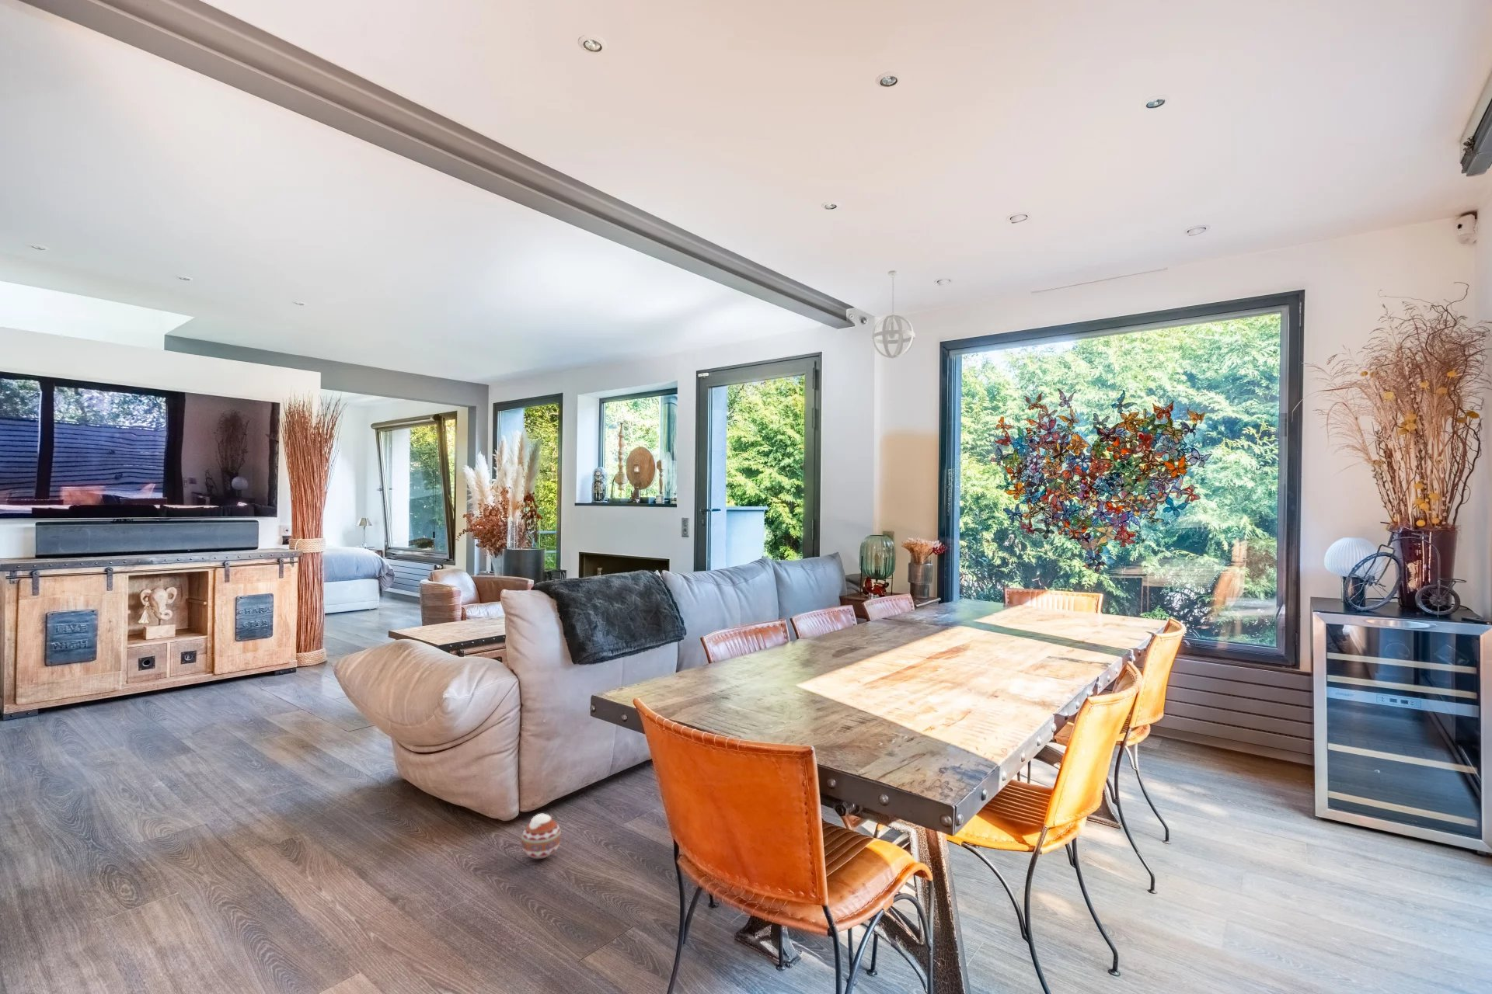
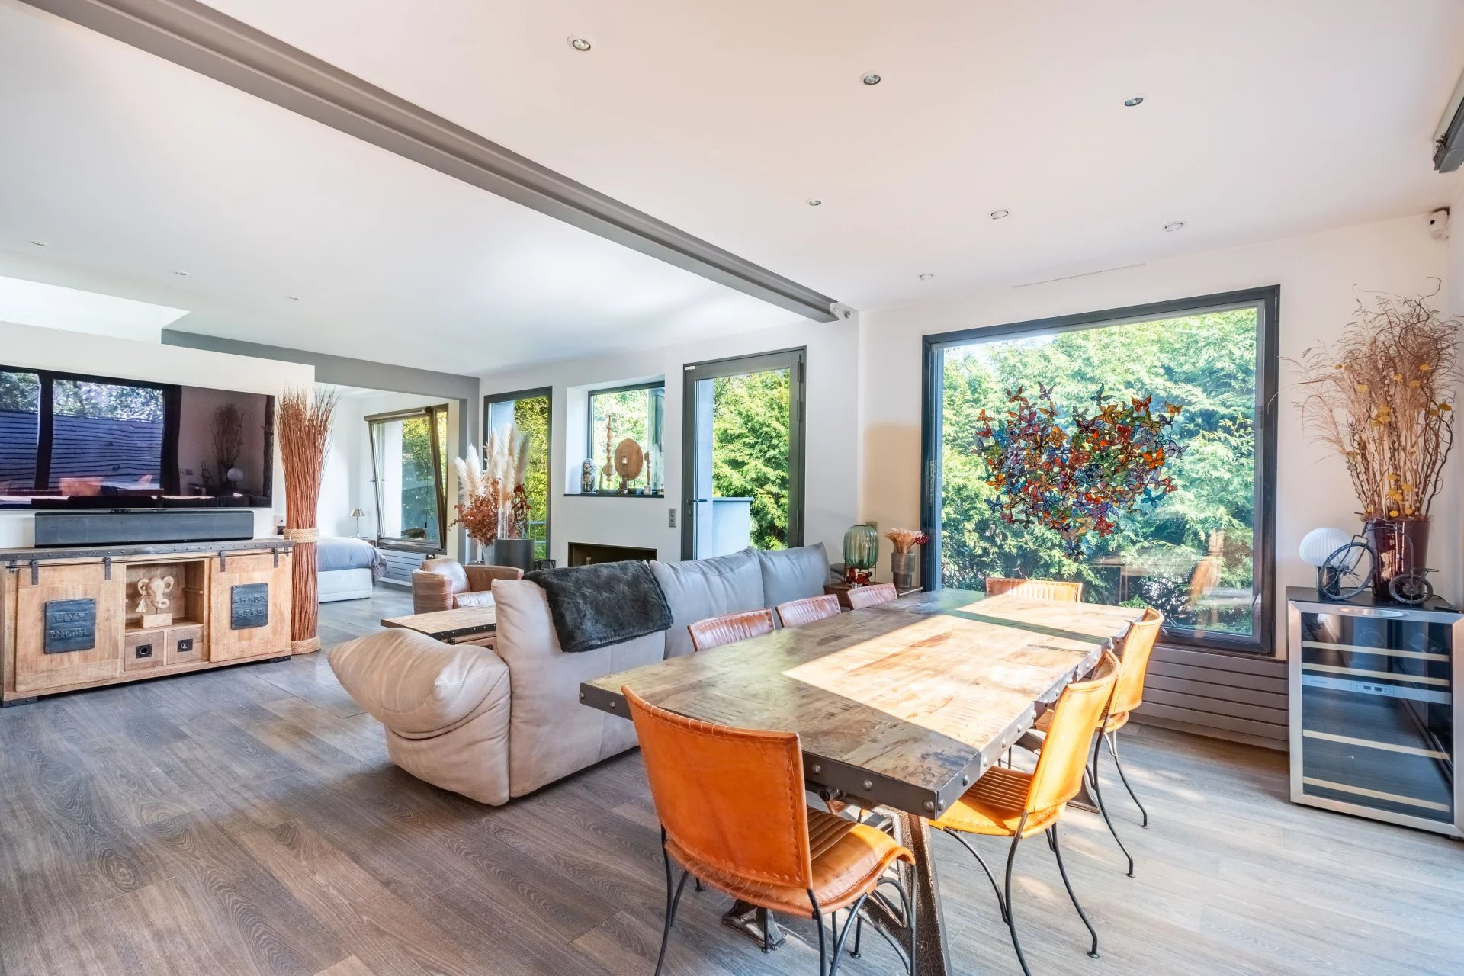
- decorative ball (541, 835)
- pendant light (893, 315)
